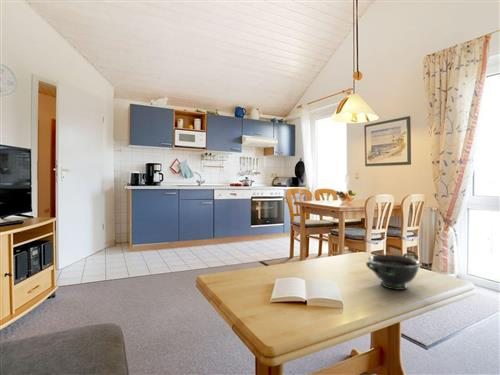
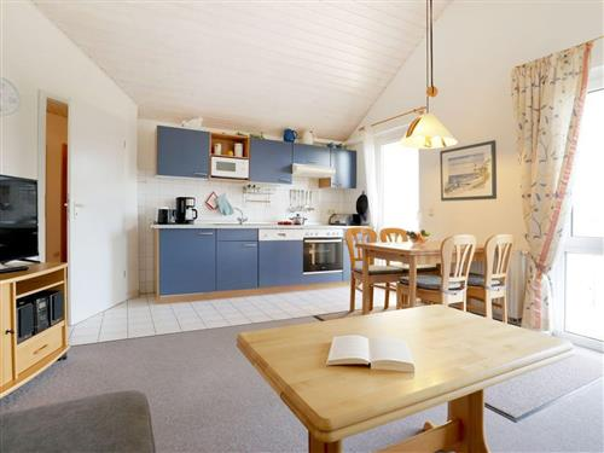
- bowl (393, 271)
